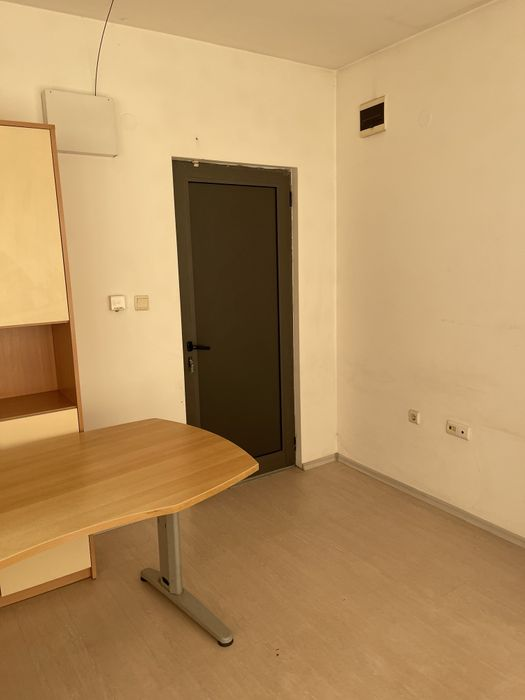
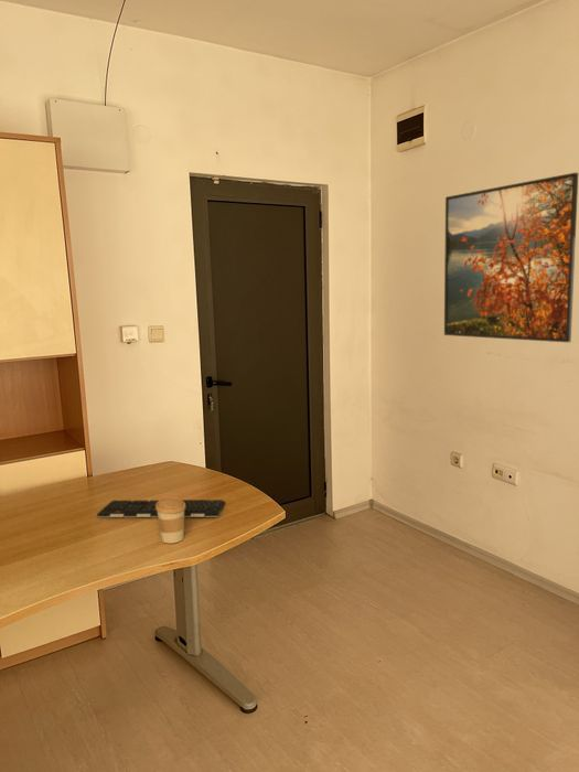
+ coffee cup (171, 519)
+ keyboard (157, 511)
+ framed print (503, 264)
